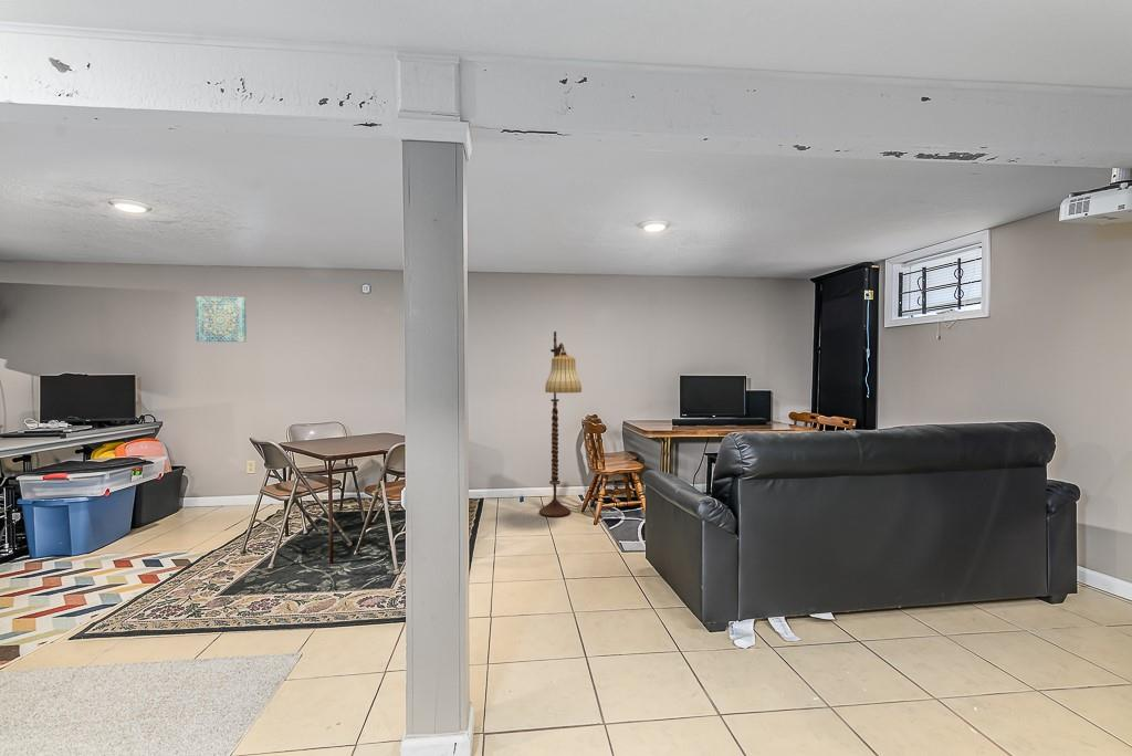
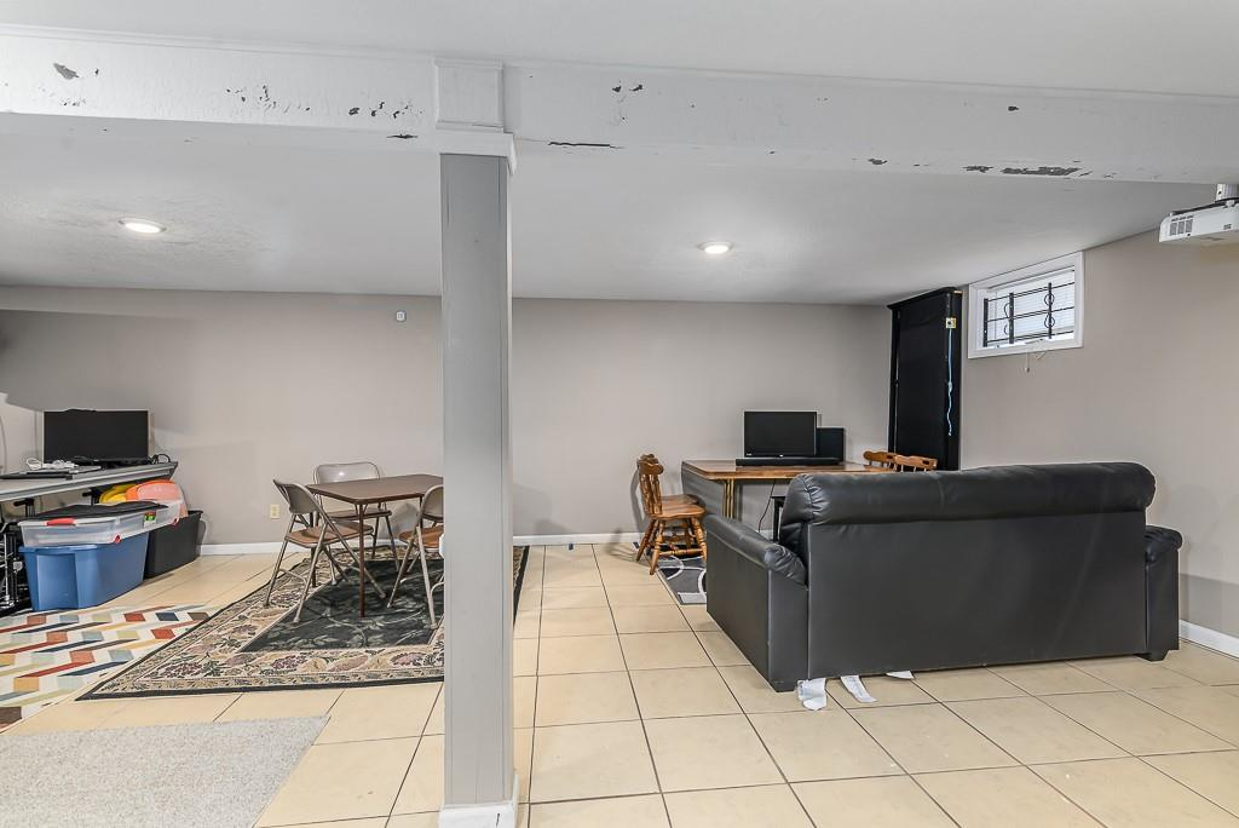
- wall art (221, 318)
- floor lamp (557, 426)
